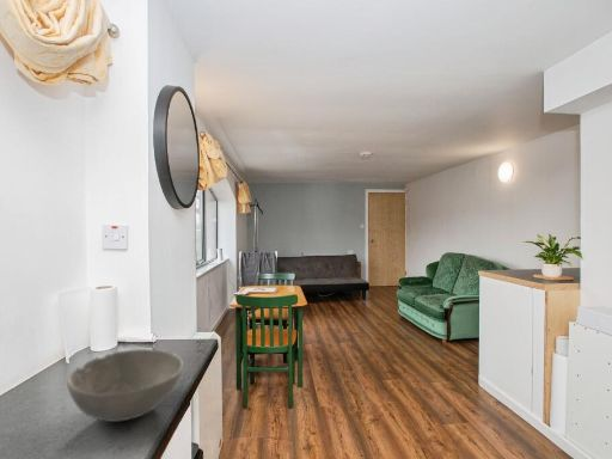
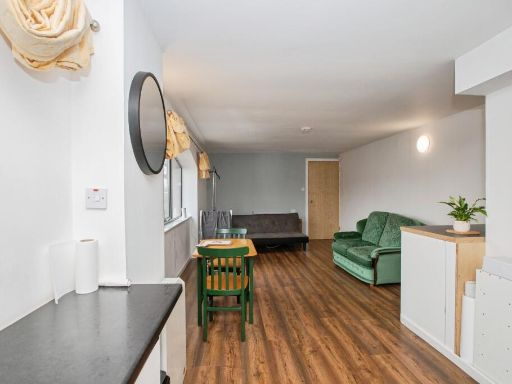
- bowl (129, 387)
